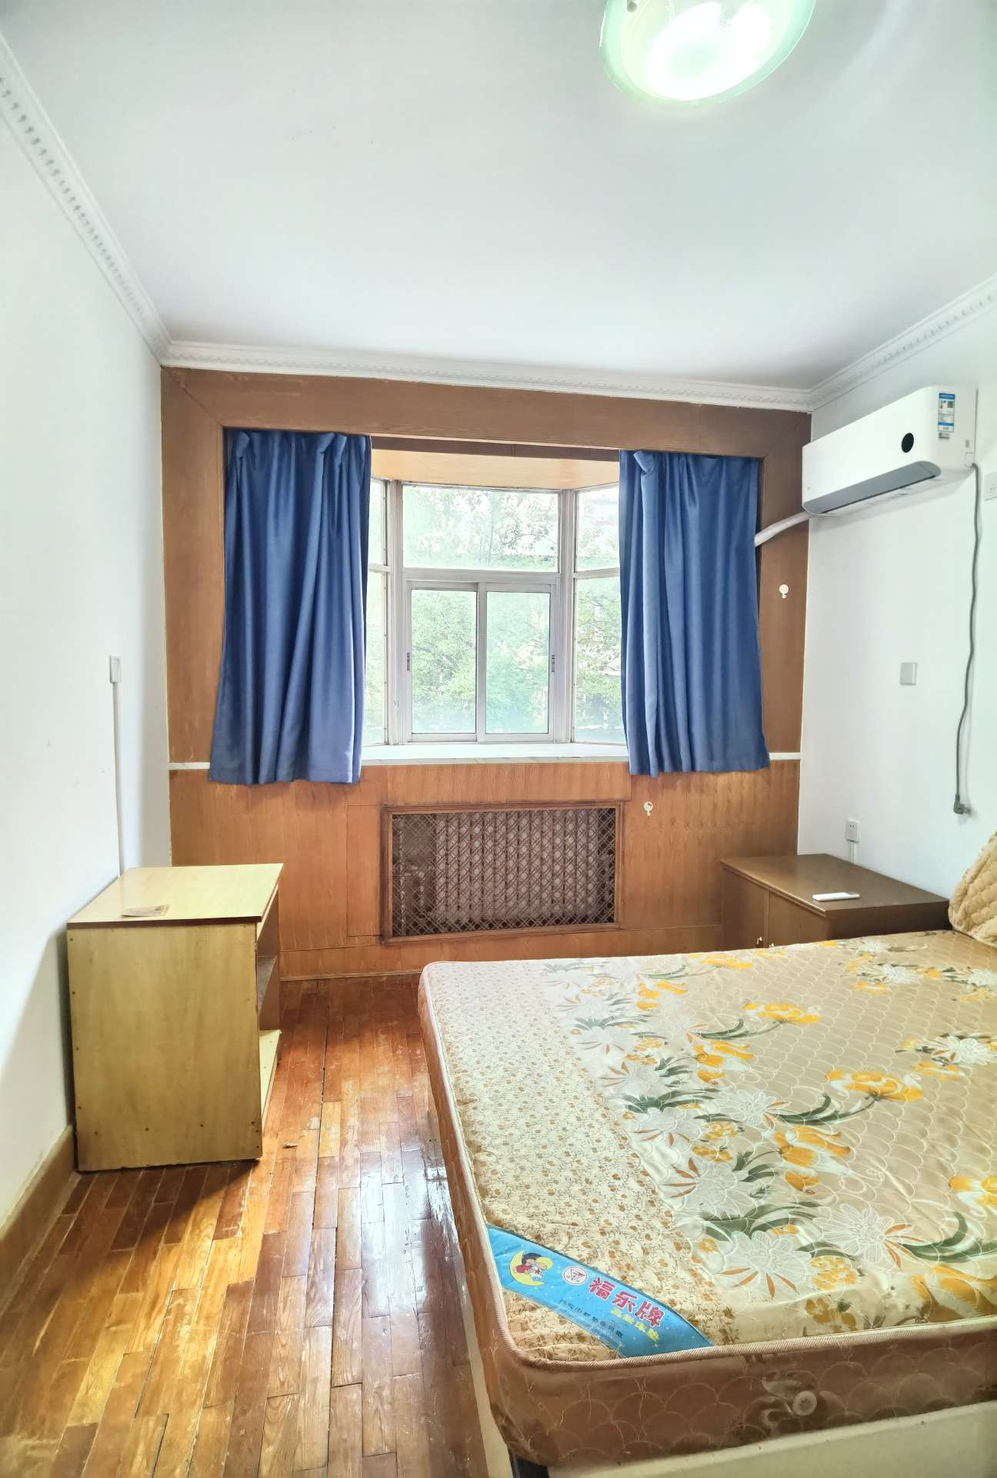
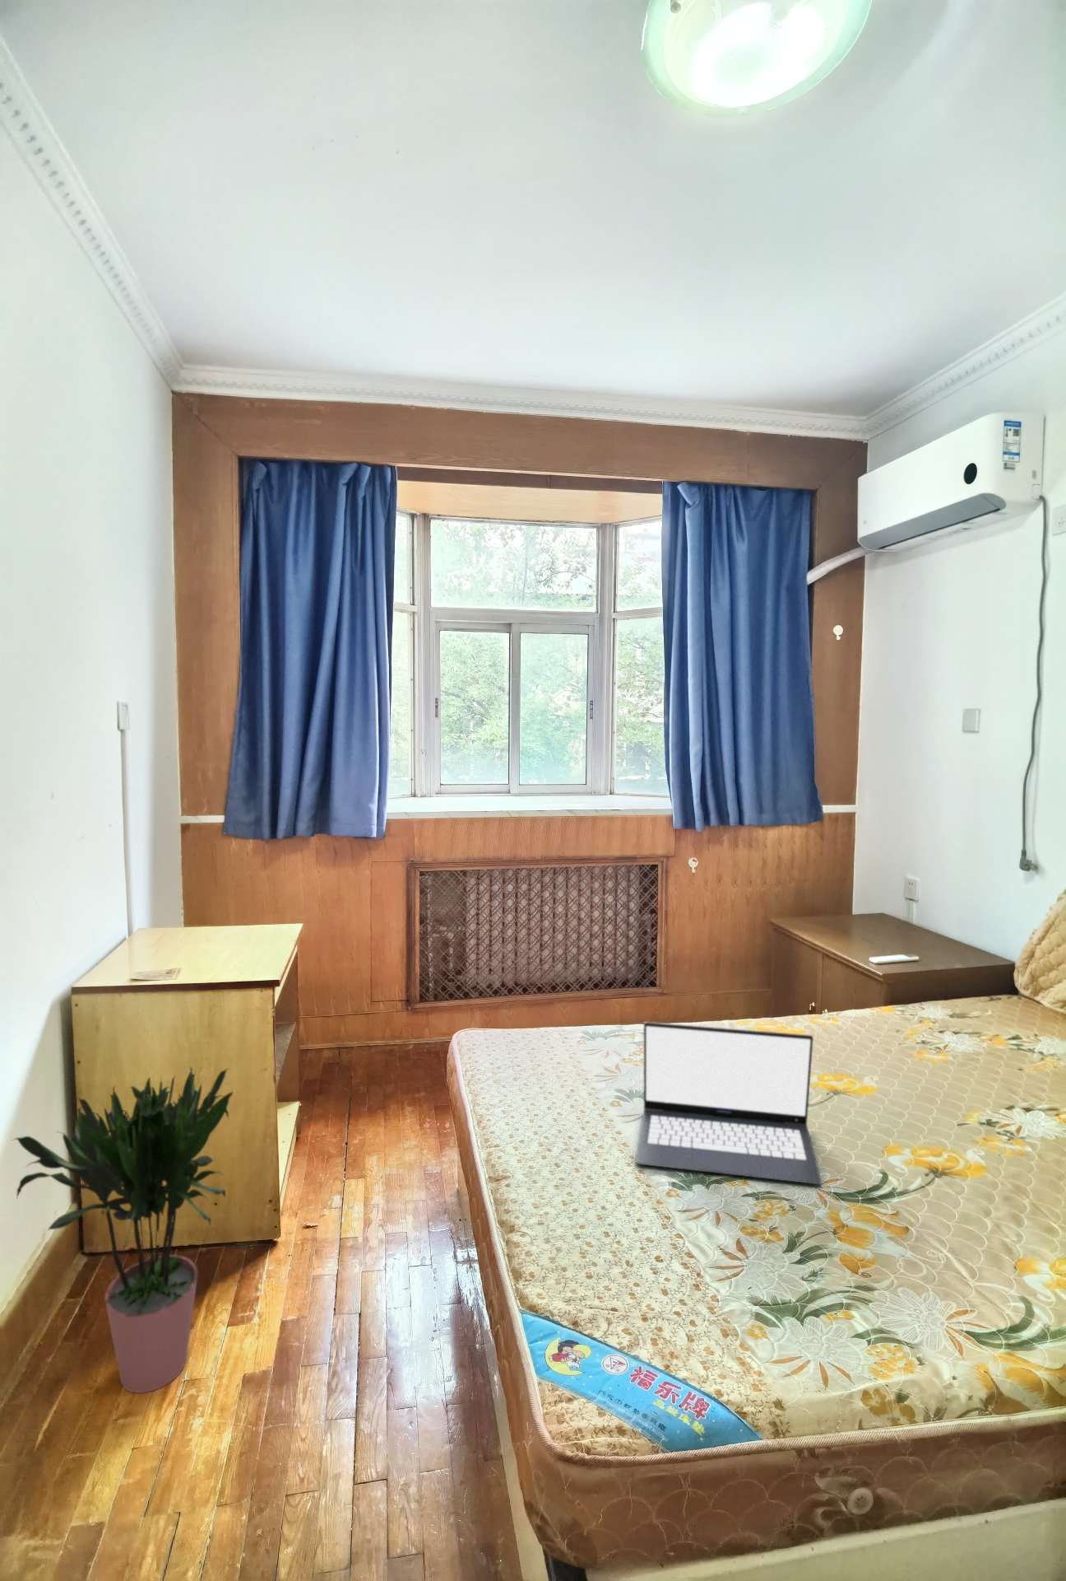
+ potted plant (130, 1219)
+ laptop (726, 1093)
